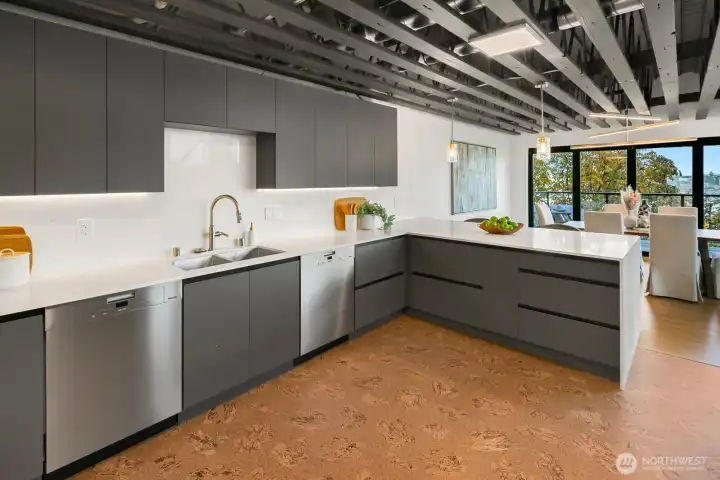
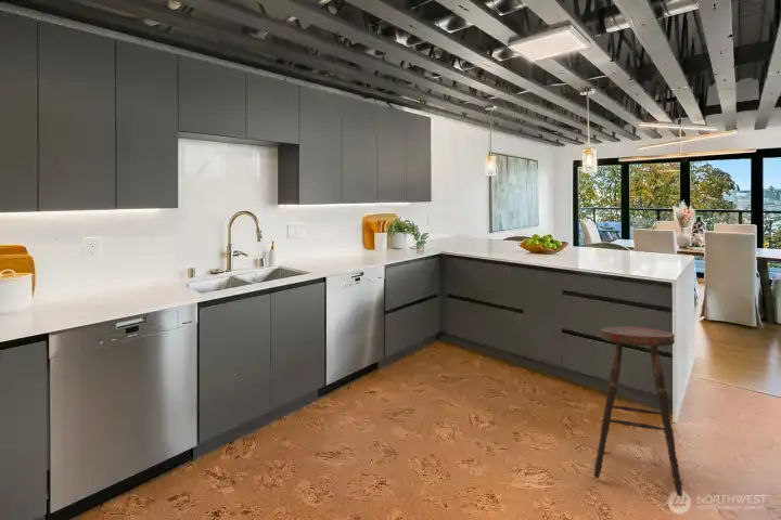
+ bar stool (633, 407)
